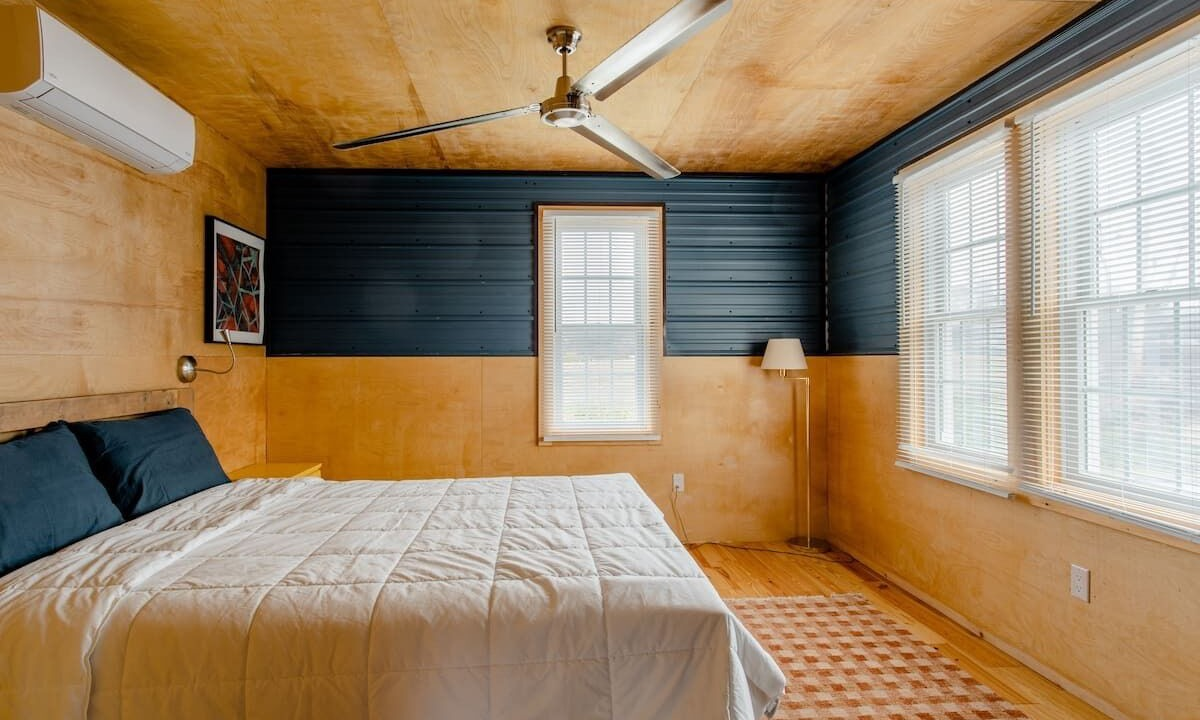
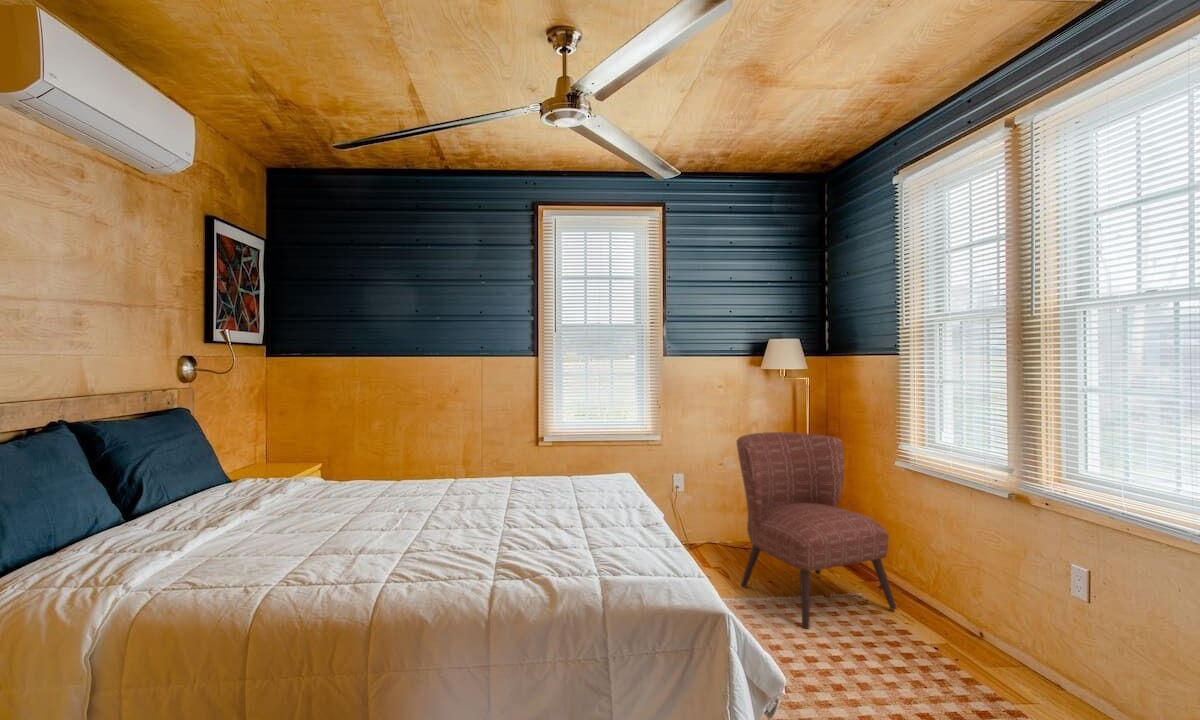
+ chair (802, 515)
